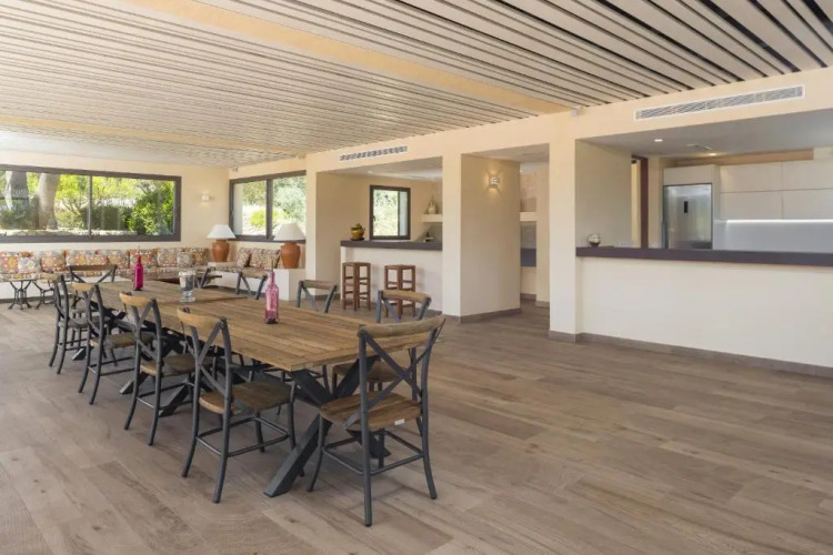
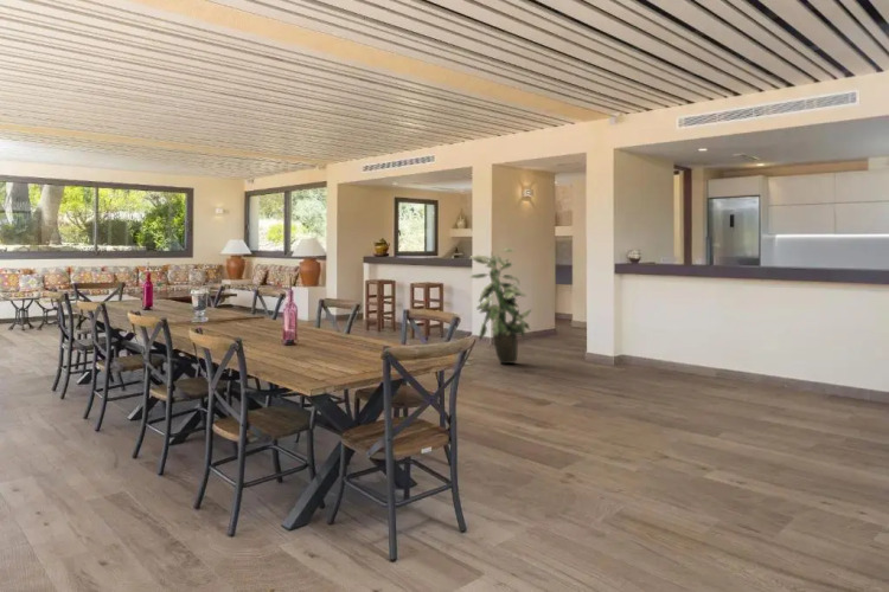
+ indoor plant (501, 305)
